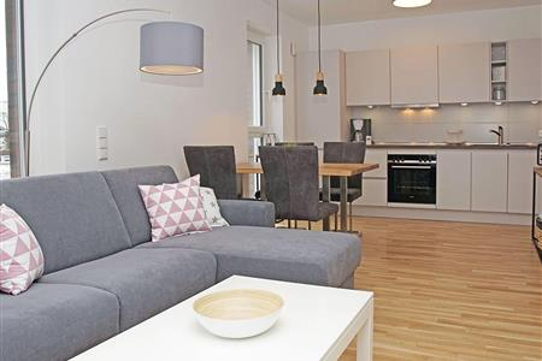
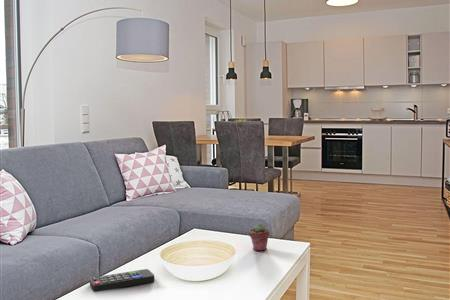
+ potted succulent (259, 235)
+ remote control (122, 279)
